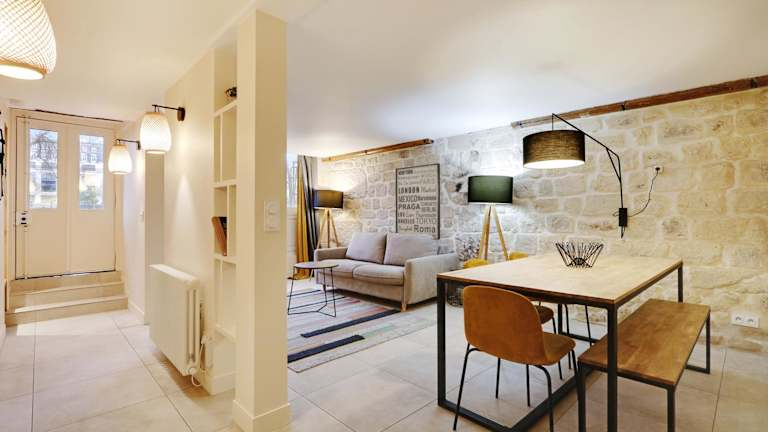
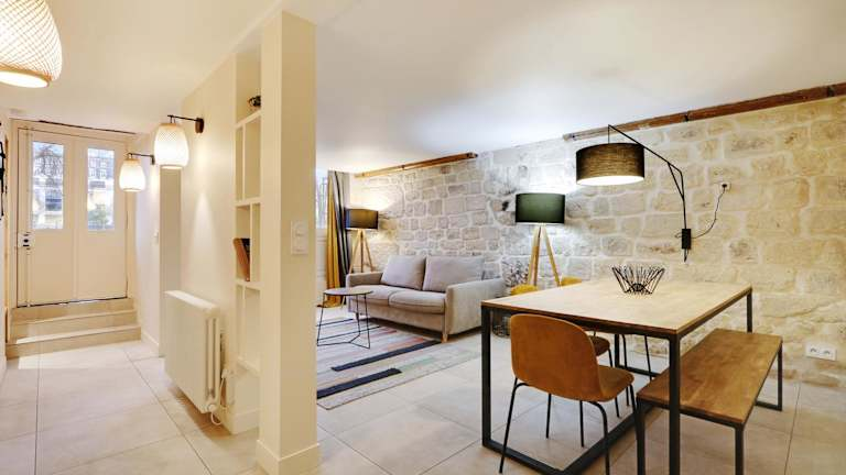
- wall art (416, 202)
